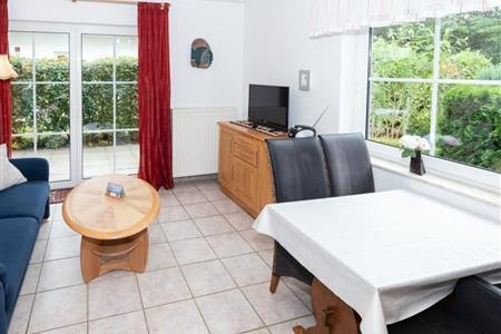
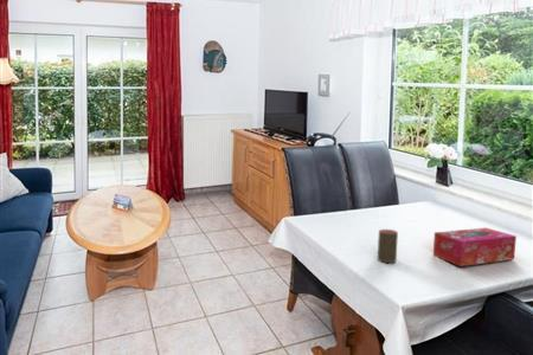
+ cup (387, 245)
+ tissue box (474, 245)
